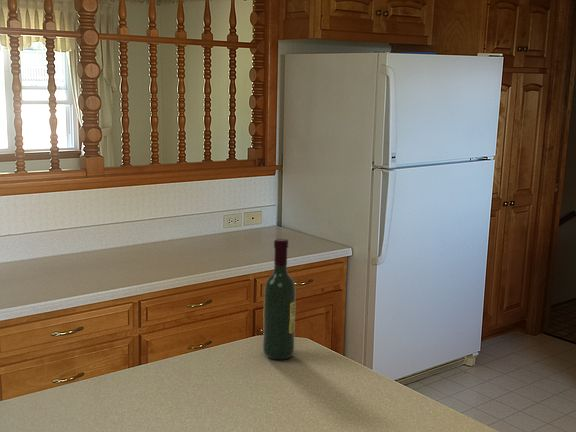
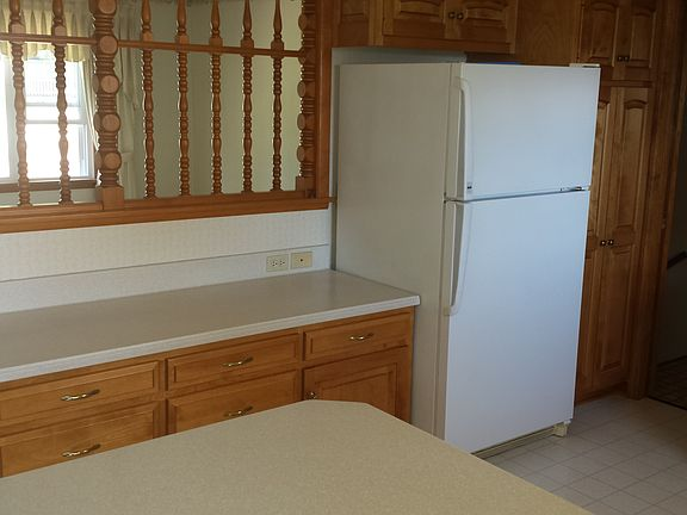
- wine bottle (279, 298)
